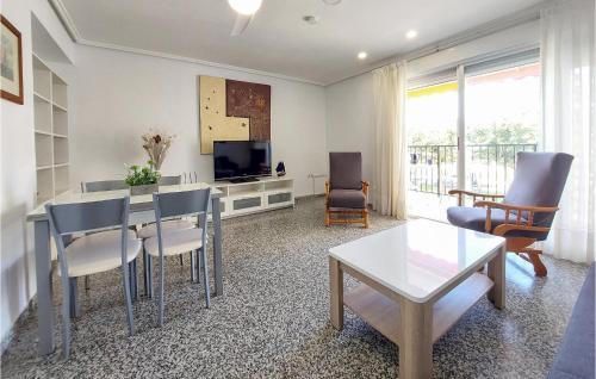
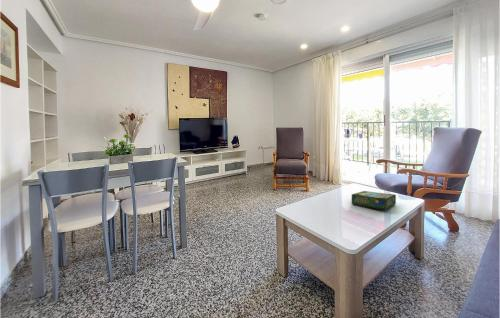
+ board game (373, 199)
